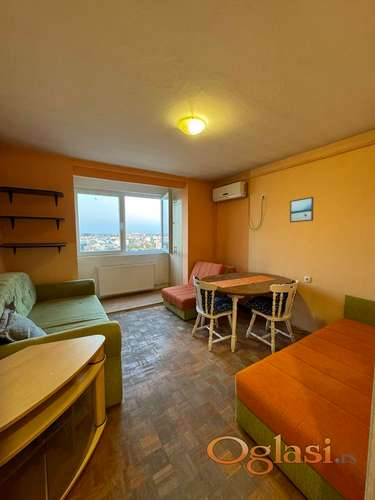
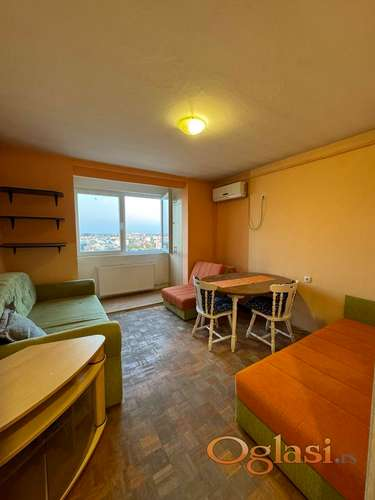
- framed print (301, 210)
